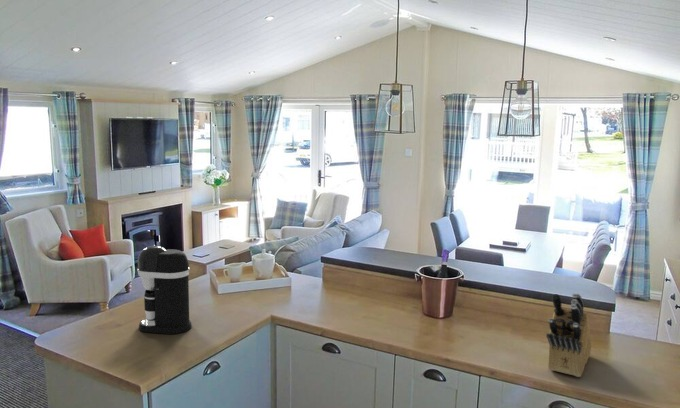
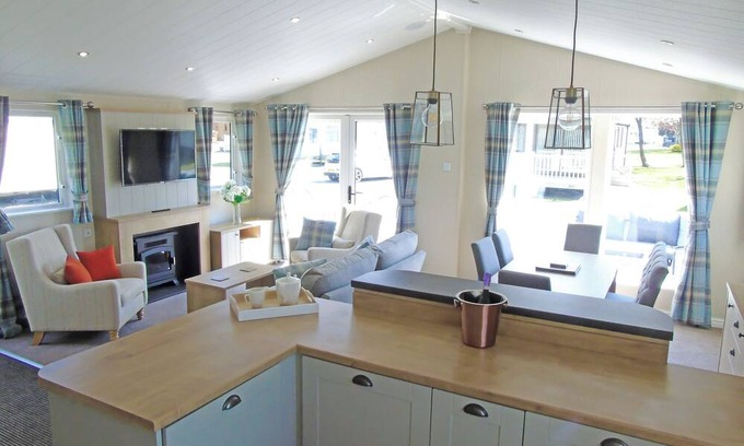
- knife block (570, 325)
- coffee maker (164, 287)
